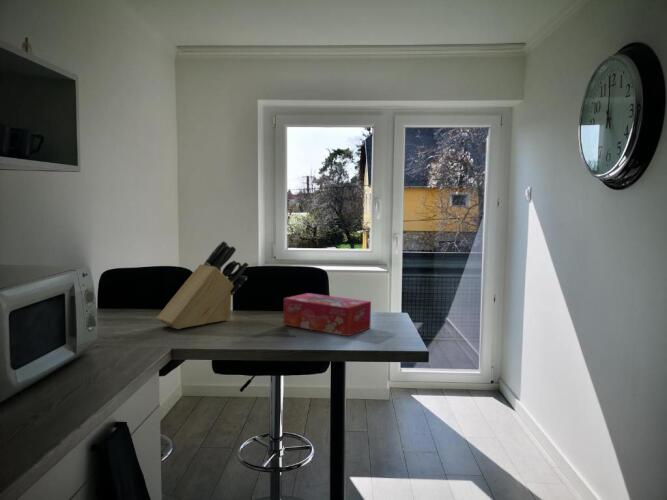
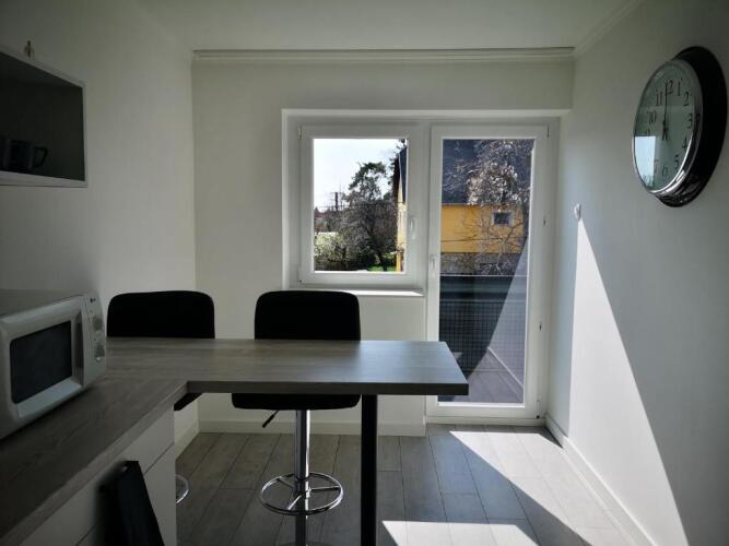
- knife block (205, 282)
- tissue box (326, 313)
